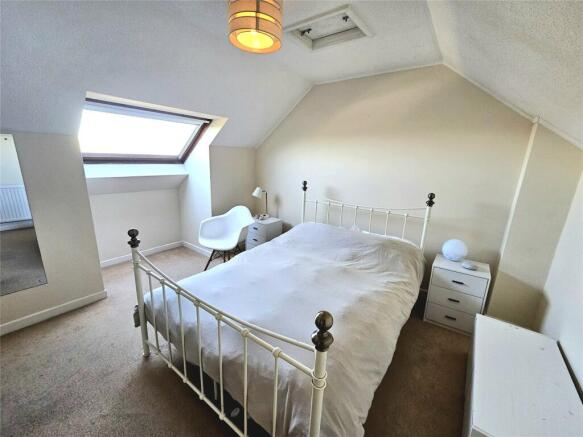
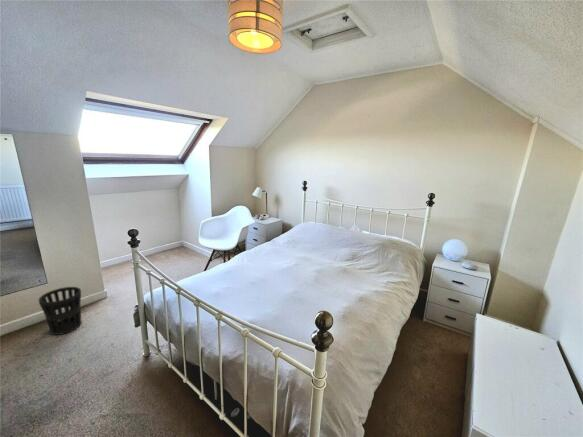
+ wastebasket (64, 309)
